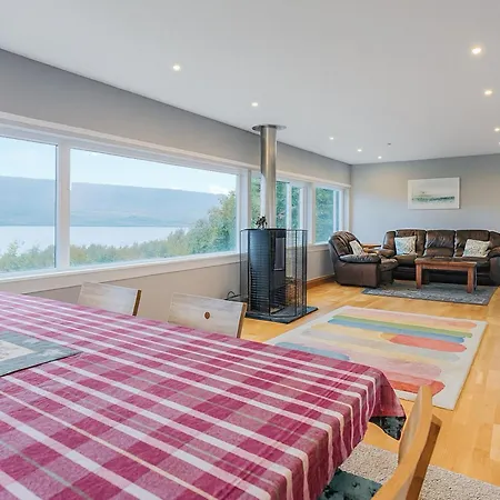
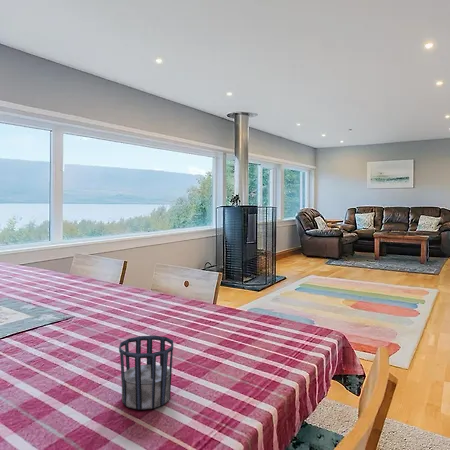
+ cup (146, 370)
